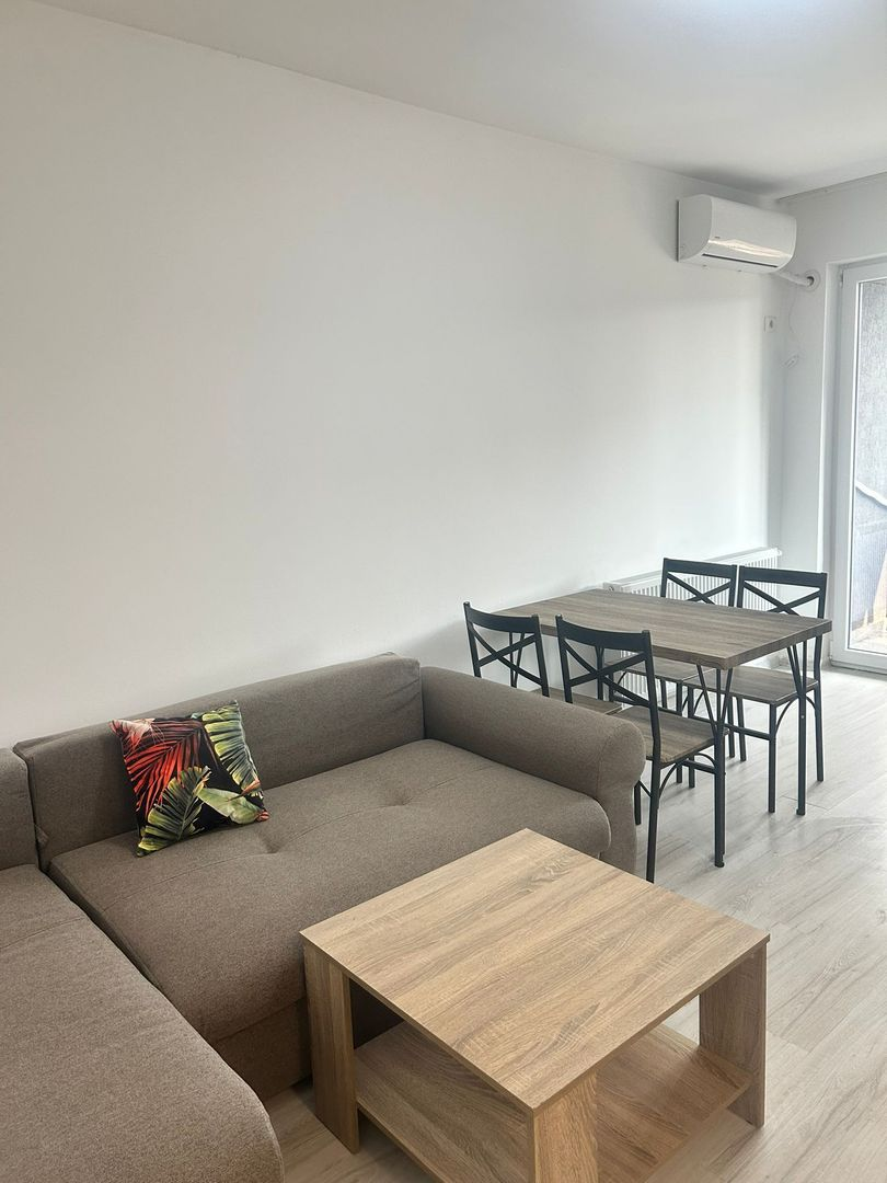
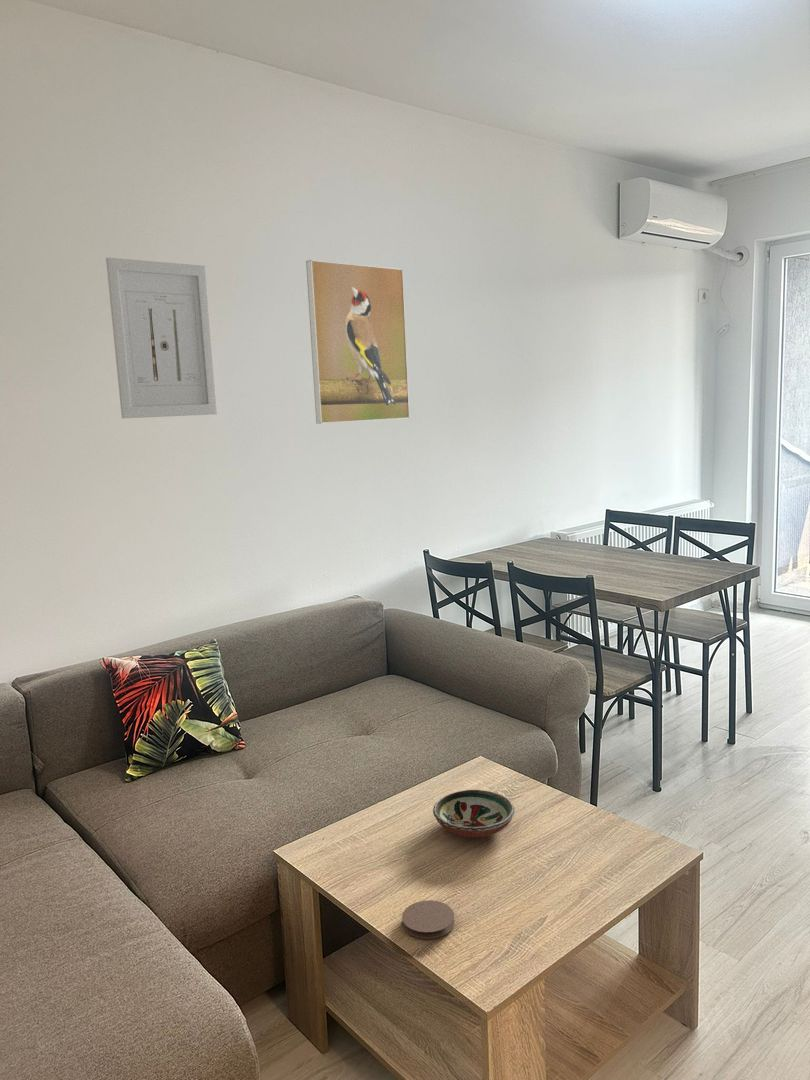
+ wall art (164, 340)
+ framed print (360, 344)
+ coaster (428, 919)
+ decorative bowl (474, 817)
